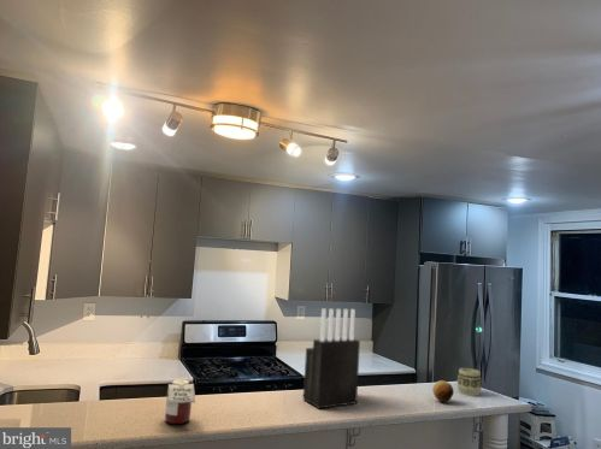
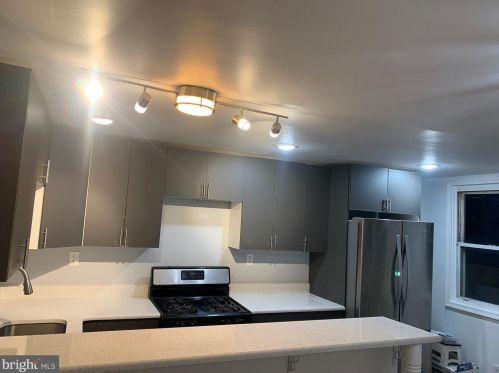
- fruit (442, 391)
- cup (469, 382)
- jar (179, 402)
- knife block (330, 354)
